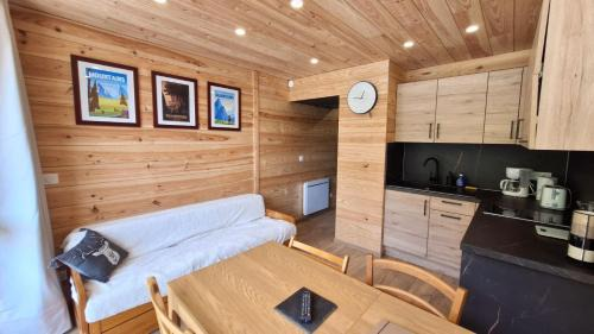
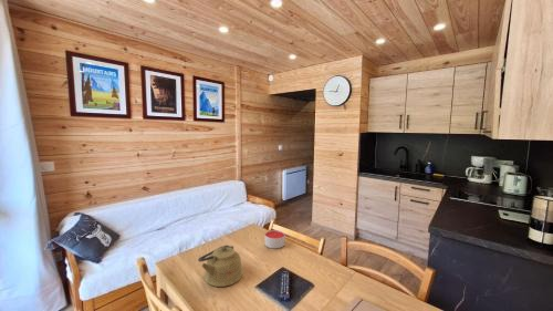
+ candle (274, 238)
+ kettle (220, 262)
